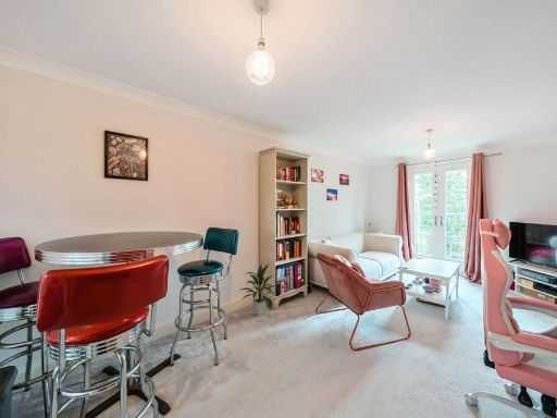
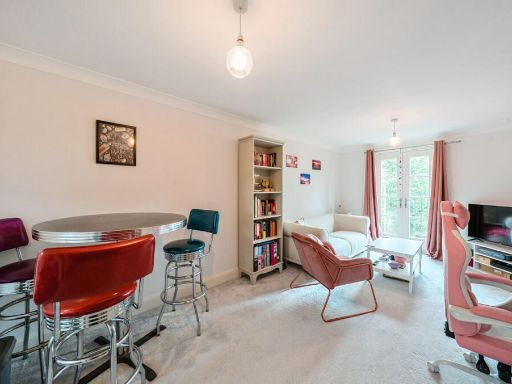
- indoor plant (259, 290)
